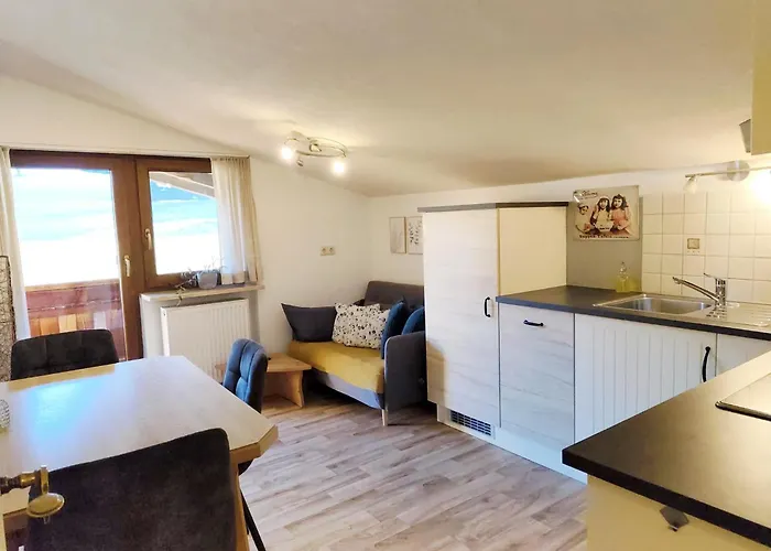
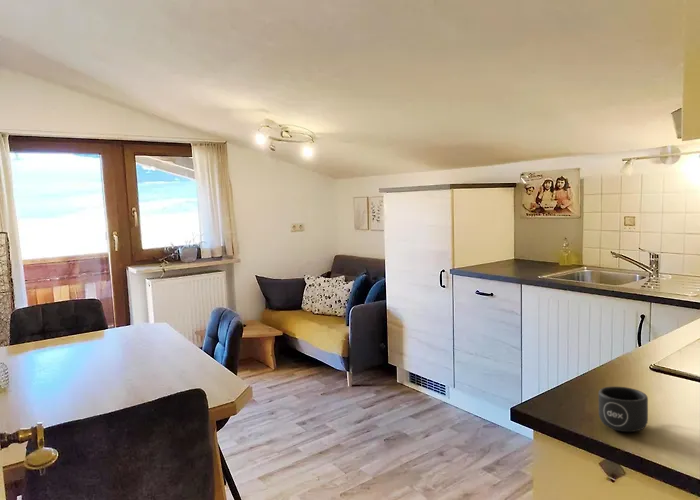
+ mug (625, 408)
